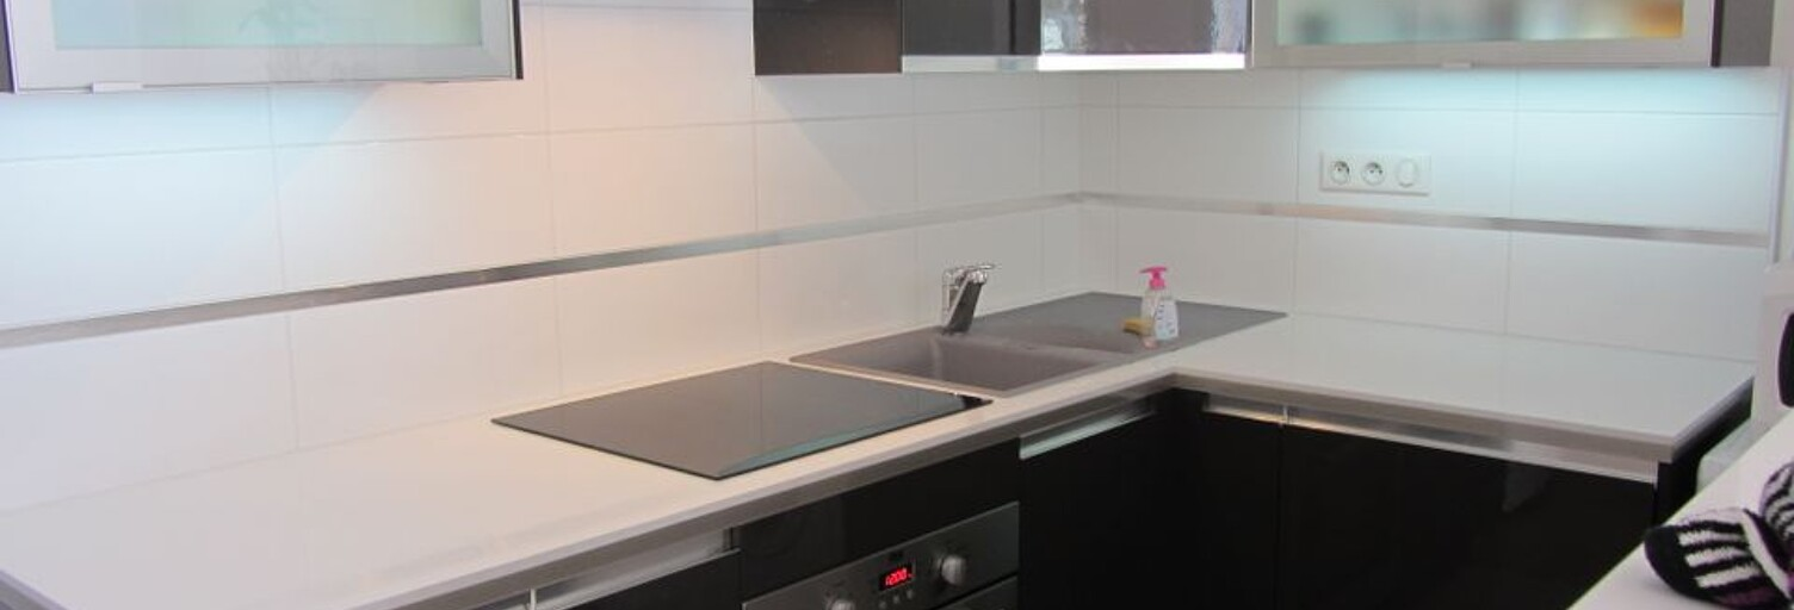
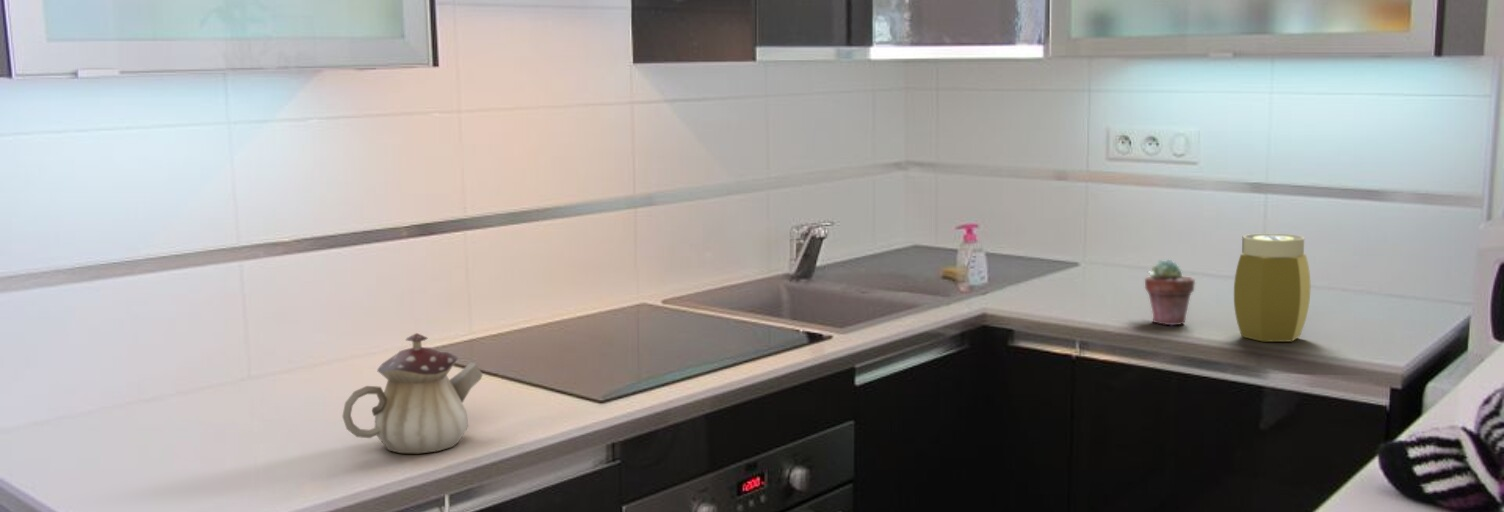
+ jar (1272, 287)
+ teapot (413, 389)
+ potted succulent (1169, 290)
